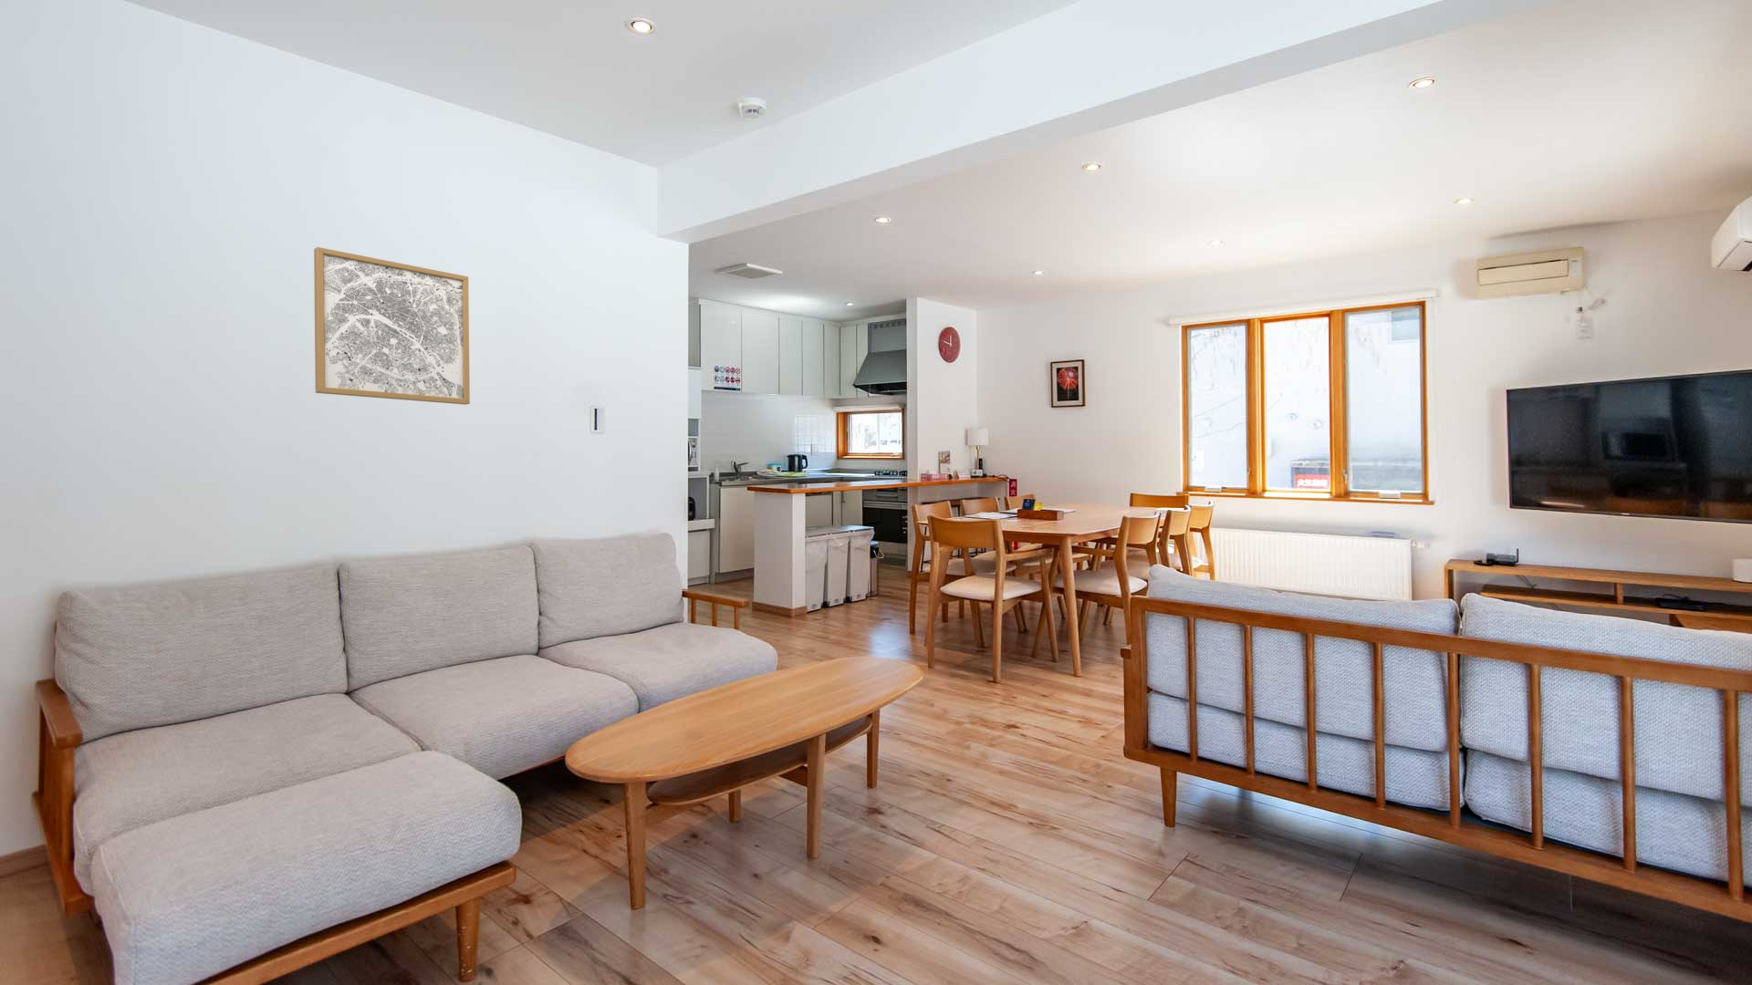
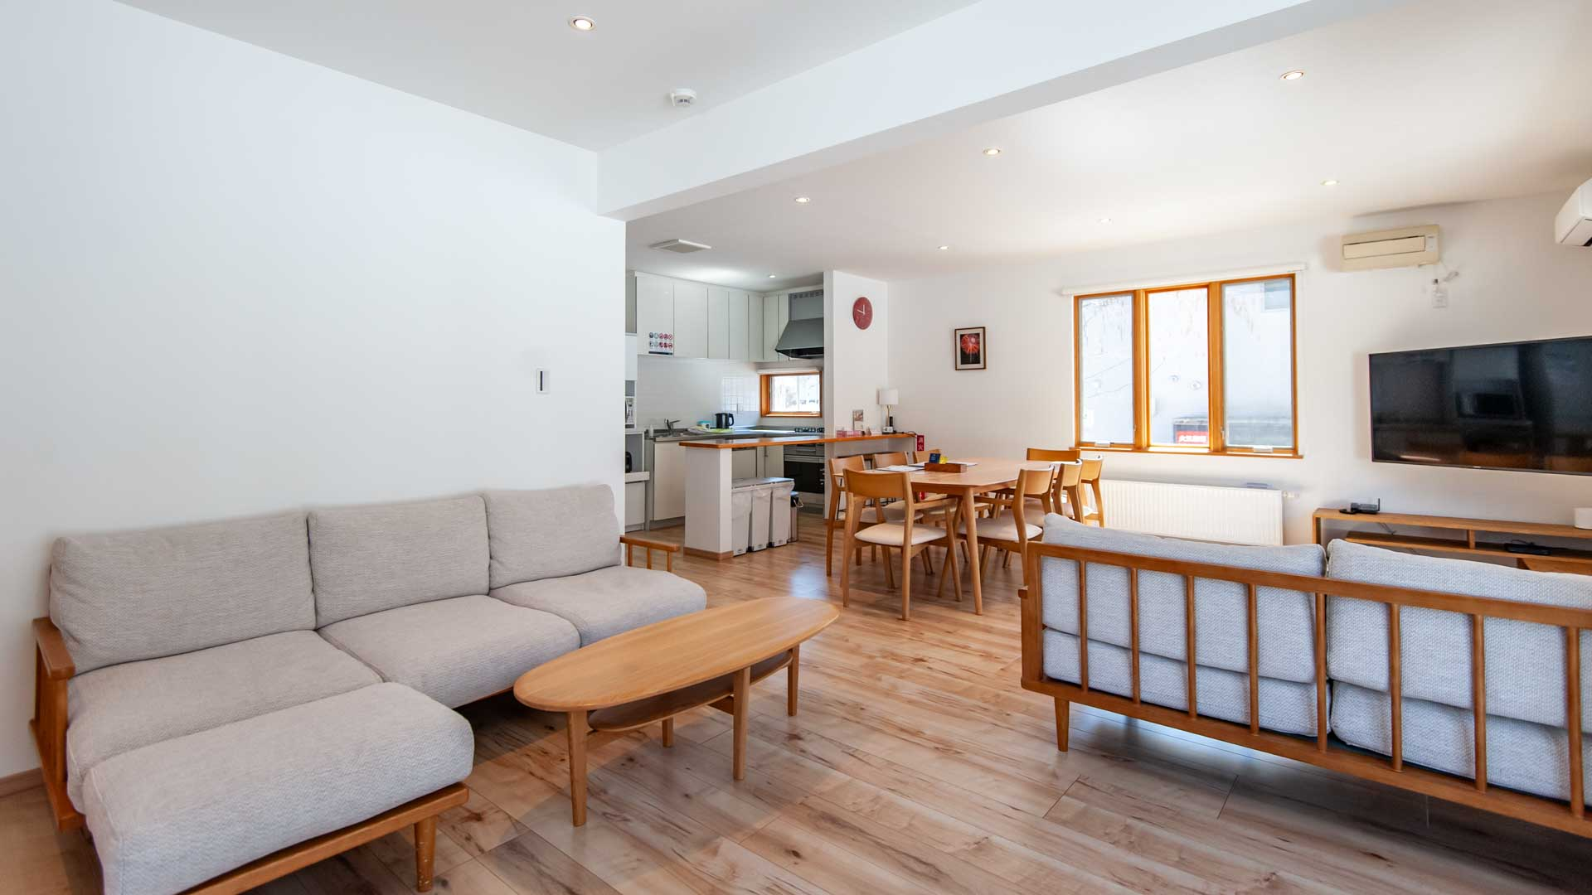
- wall art (396, 331)
